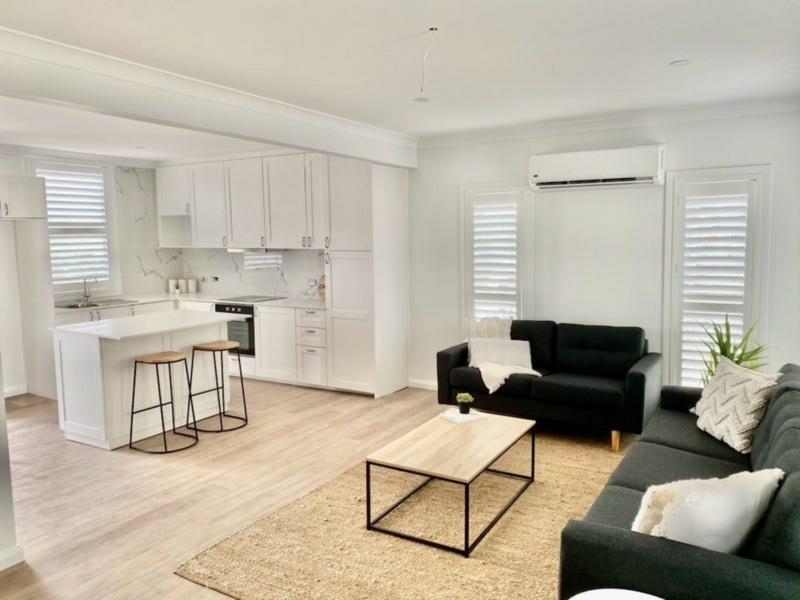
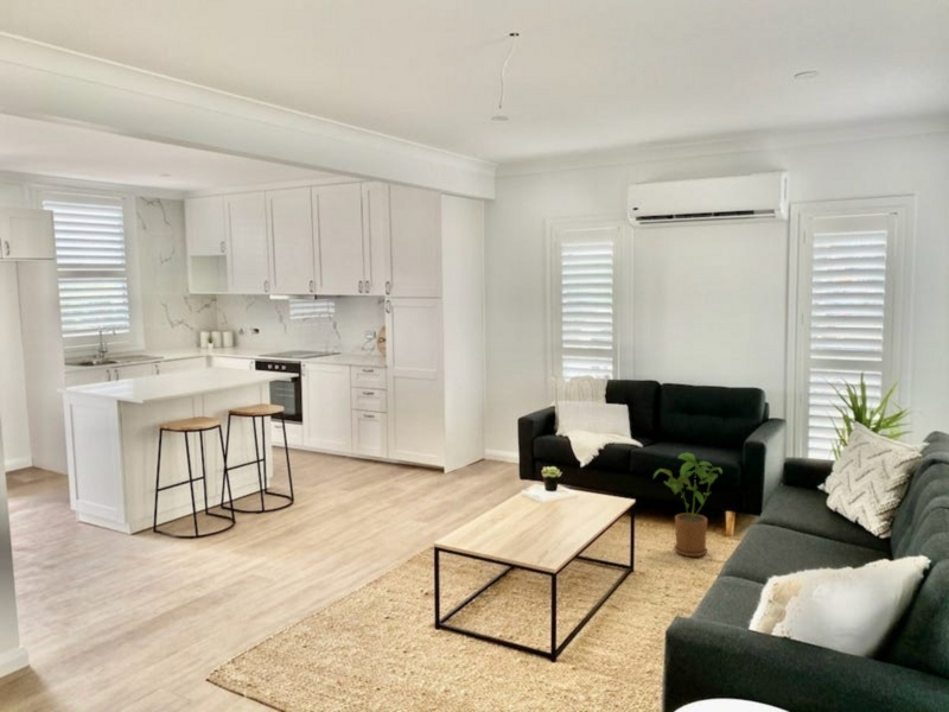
+ house plant (686, 503)
